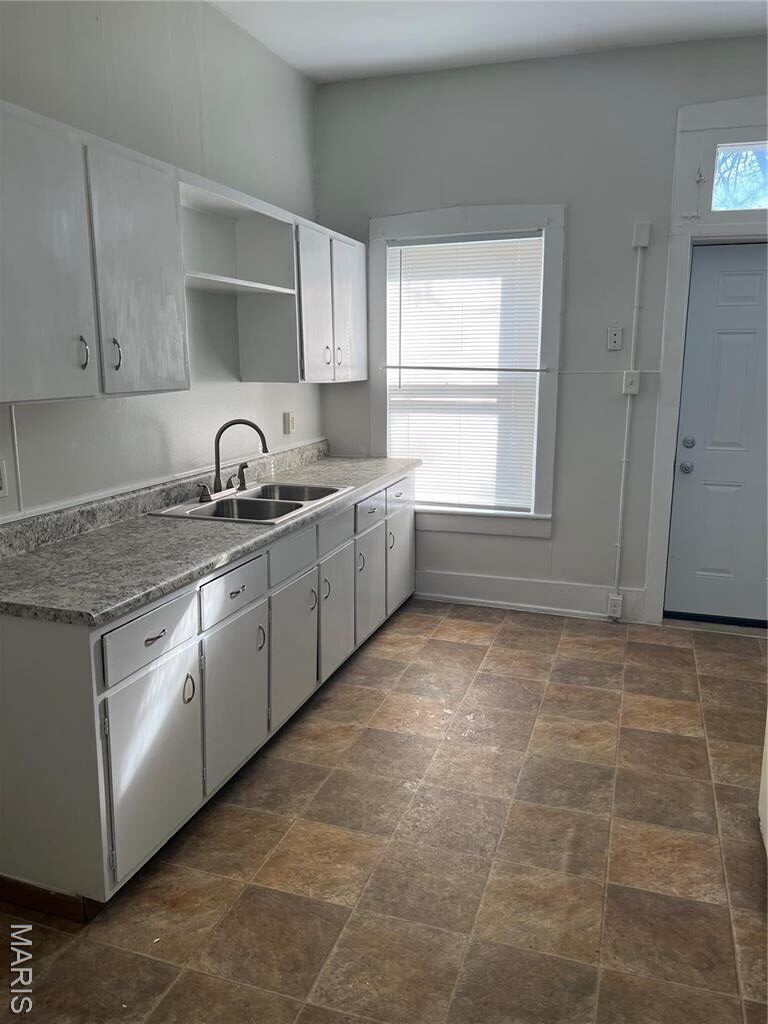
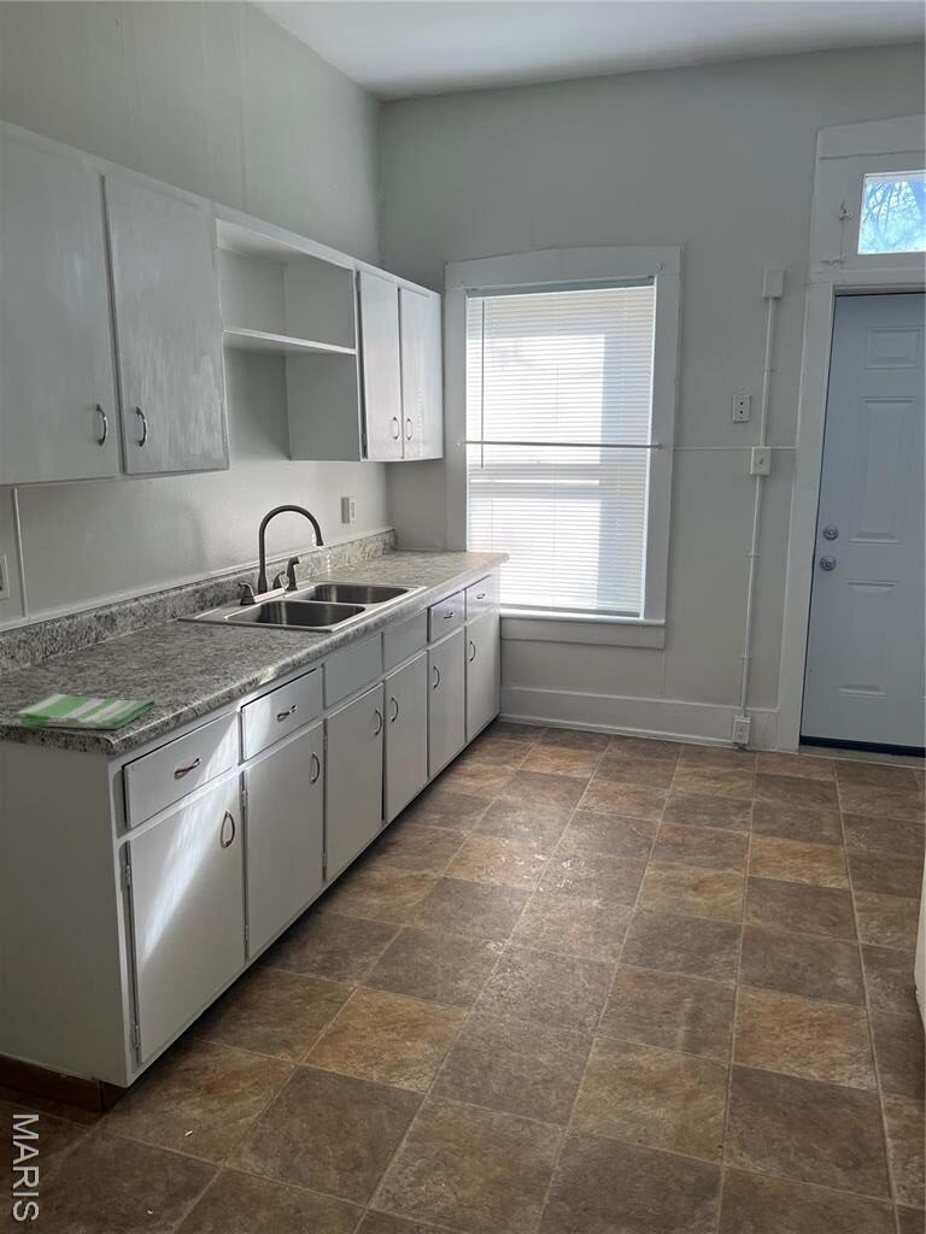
+ dish towel (84, 710)
